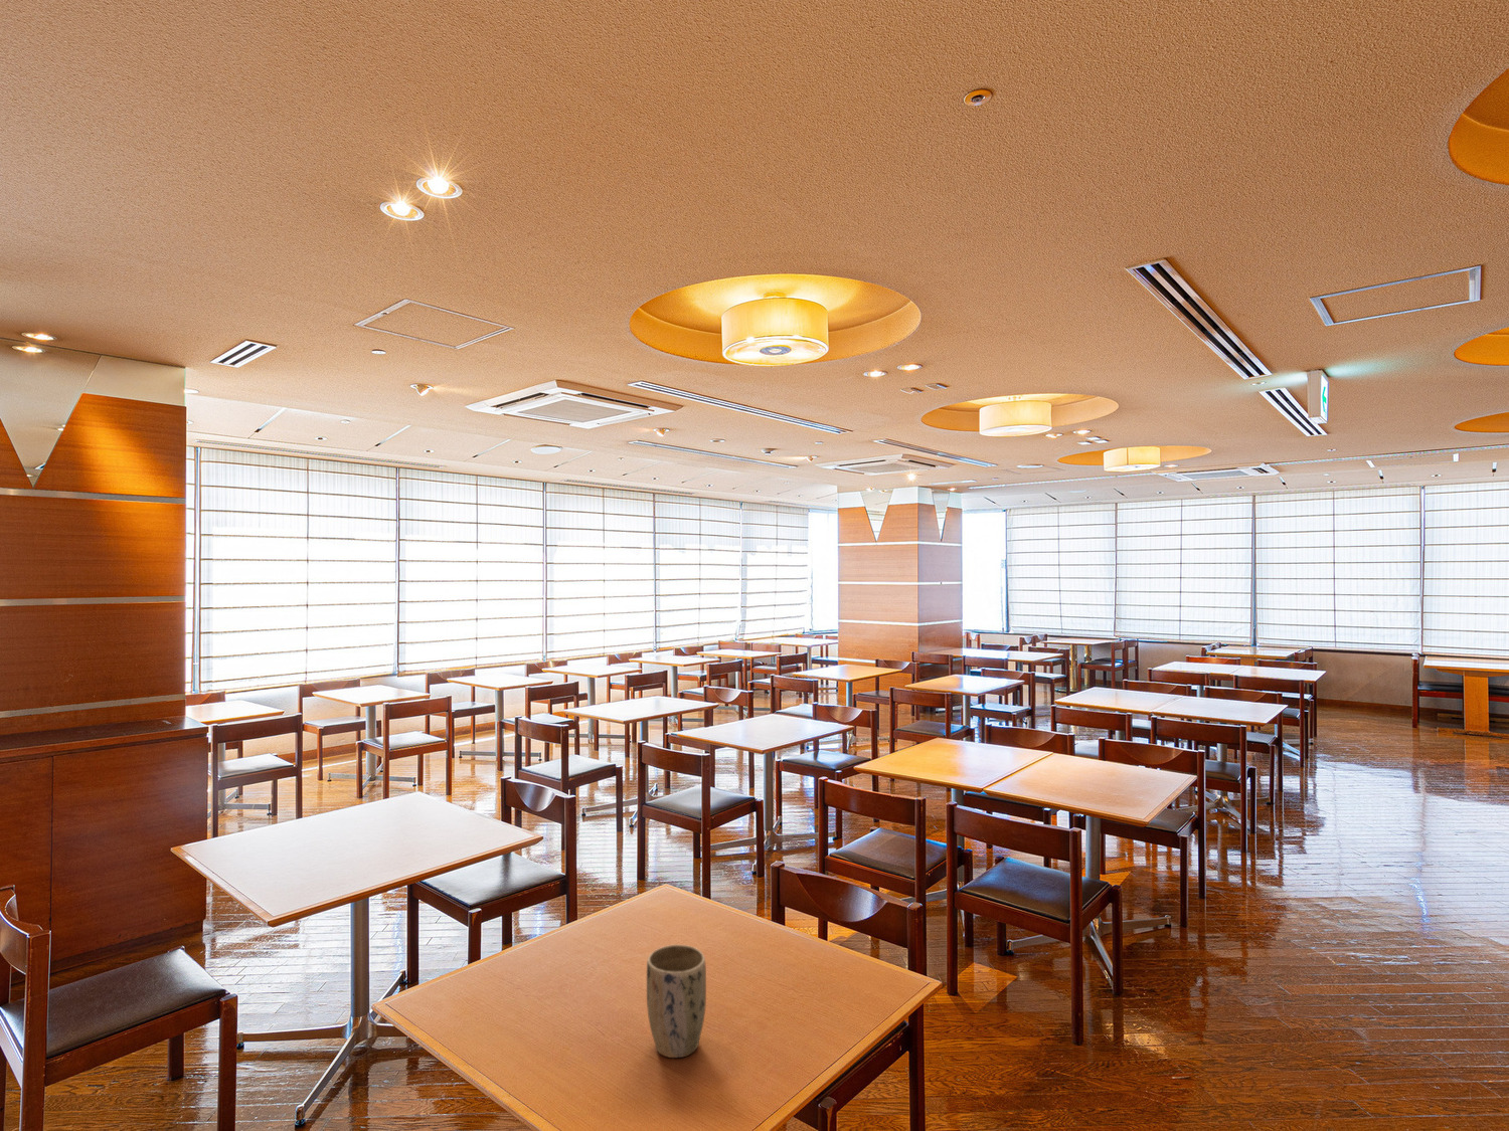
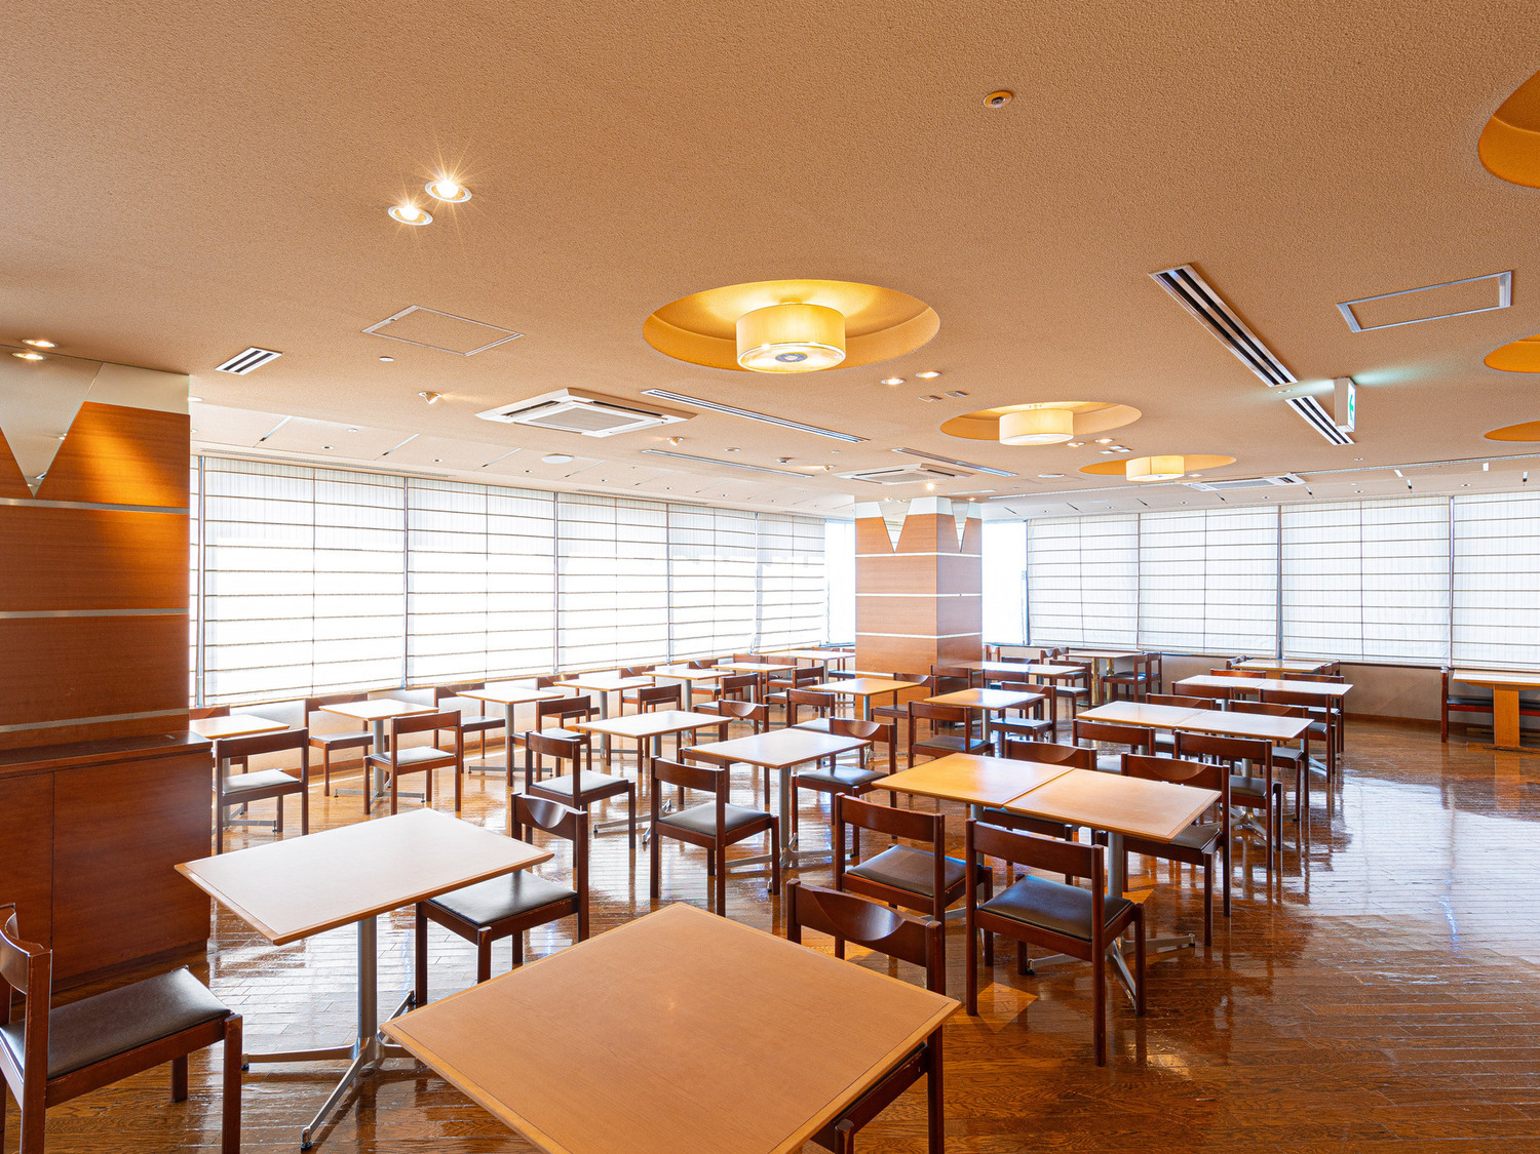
- plant pot (676, 1002)
